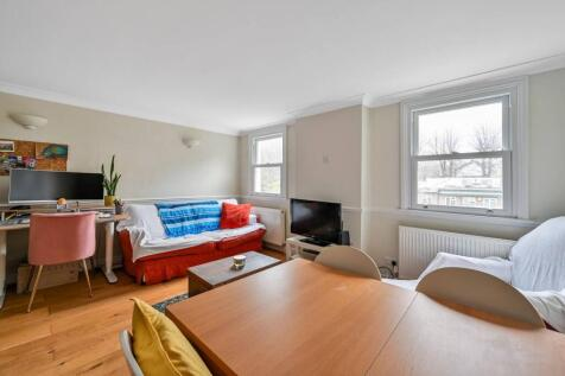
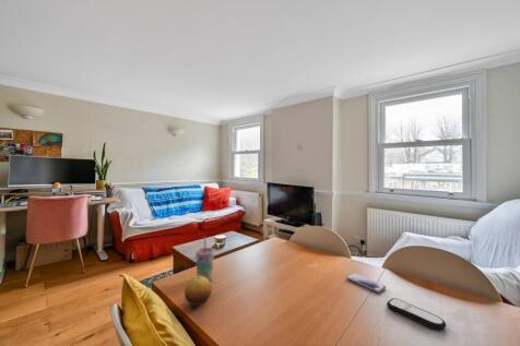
+ cup (204, 258)
+ remote control (414, 312)
+ smartphone (365, 282)
+ fruit (198, 290)
